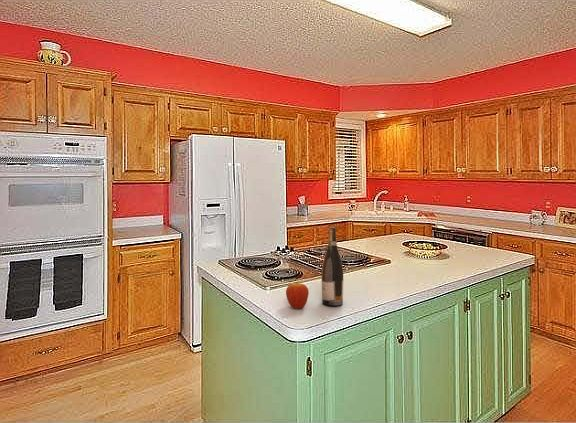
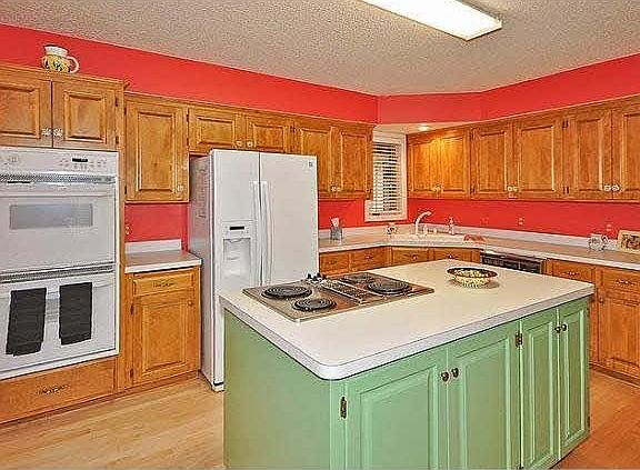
- fruit (297, 294)
- wine bottle (332, 265)
